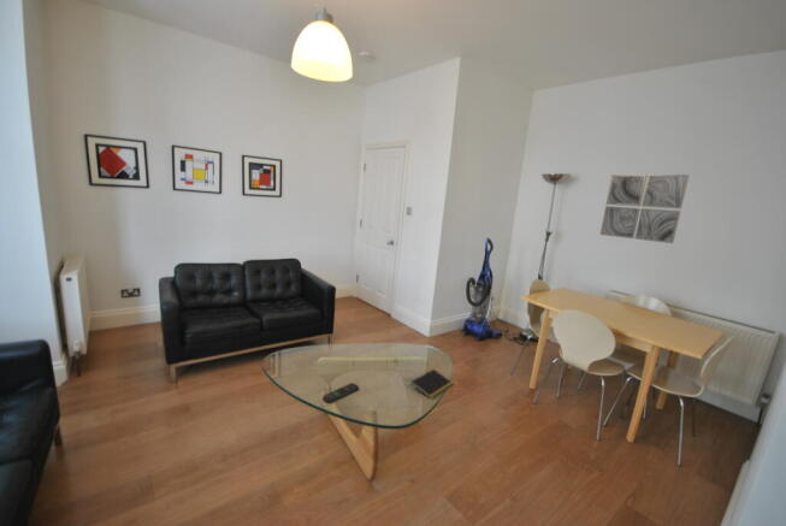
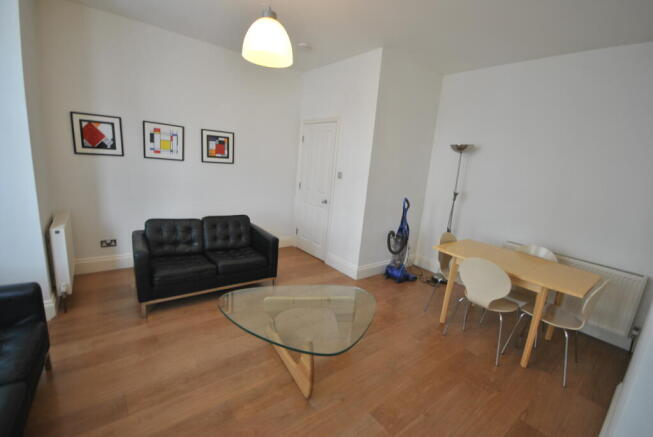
- remote control (341, 392)
- notepad (432, 383)
- wall art (642, 206)
